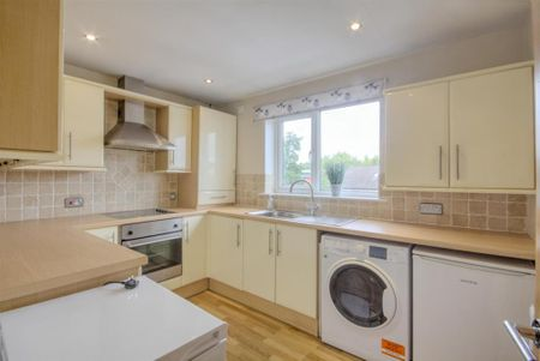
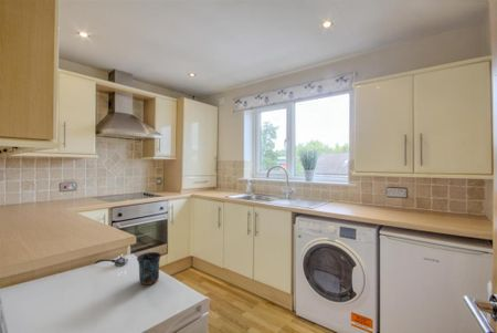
+ mug (146, 269)
